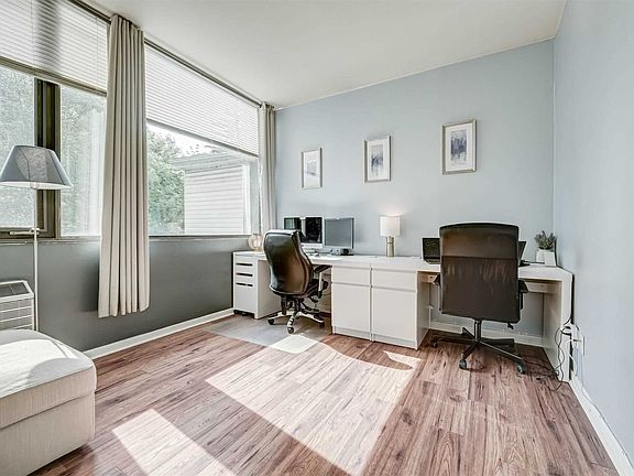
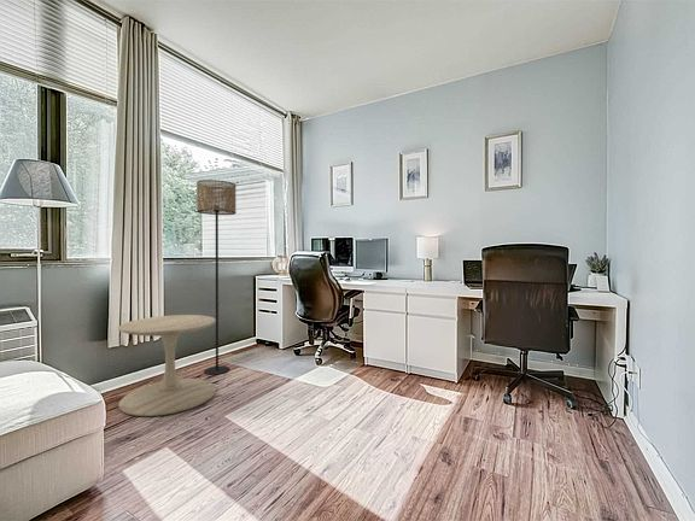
+ floor lamp (216, 277)
+ side table (170, 359)
